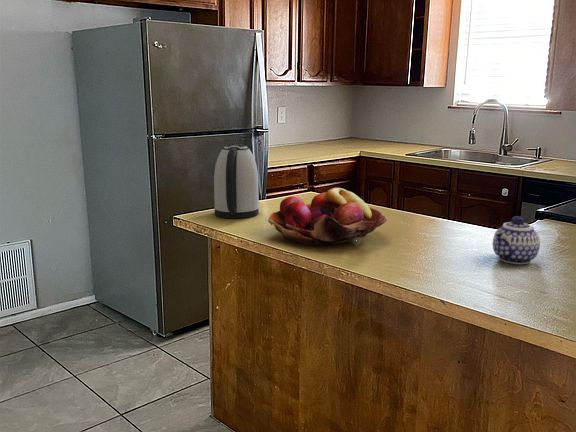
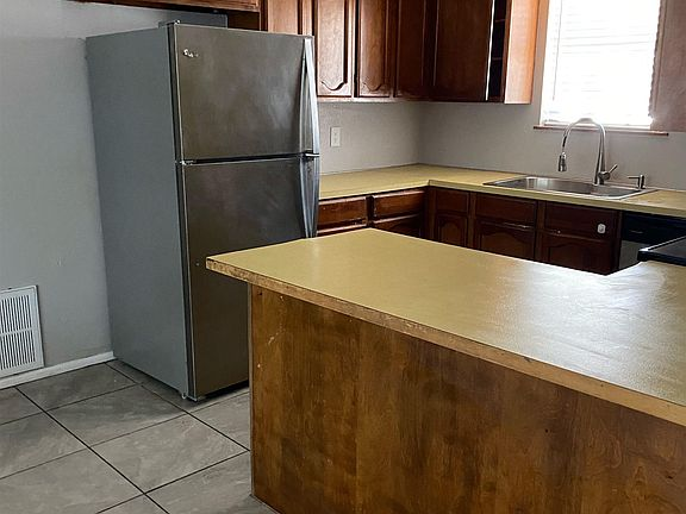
- teapot (516, 238)
- kettle (234, 180)
- fruit basket (328, 214)
